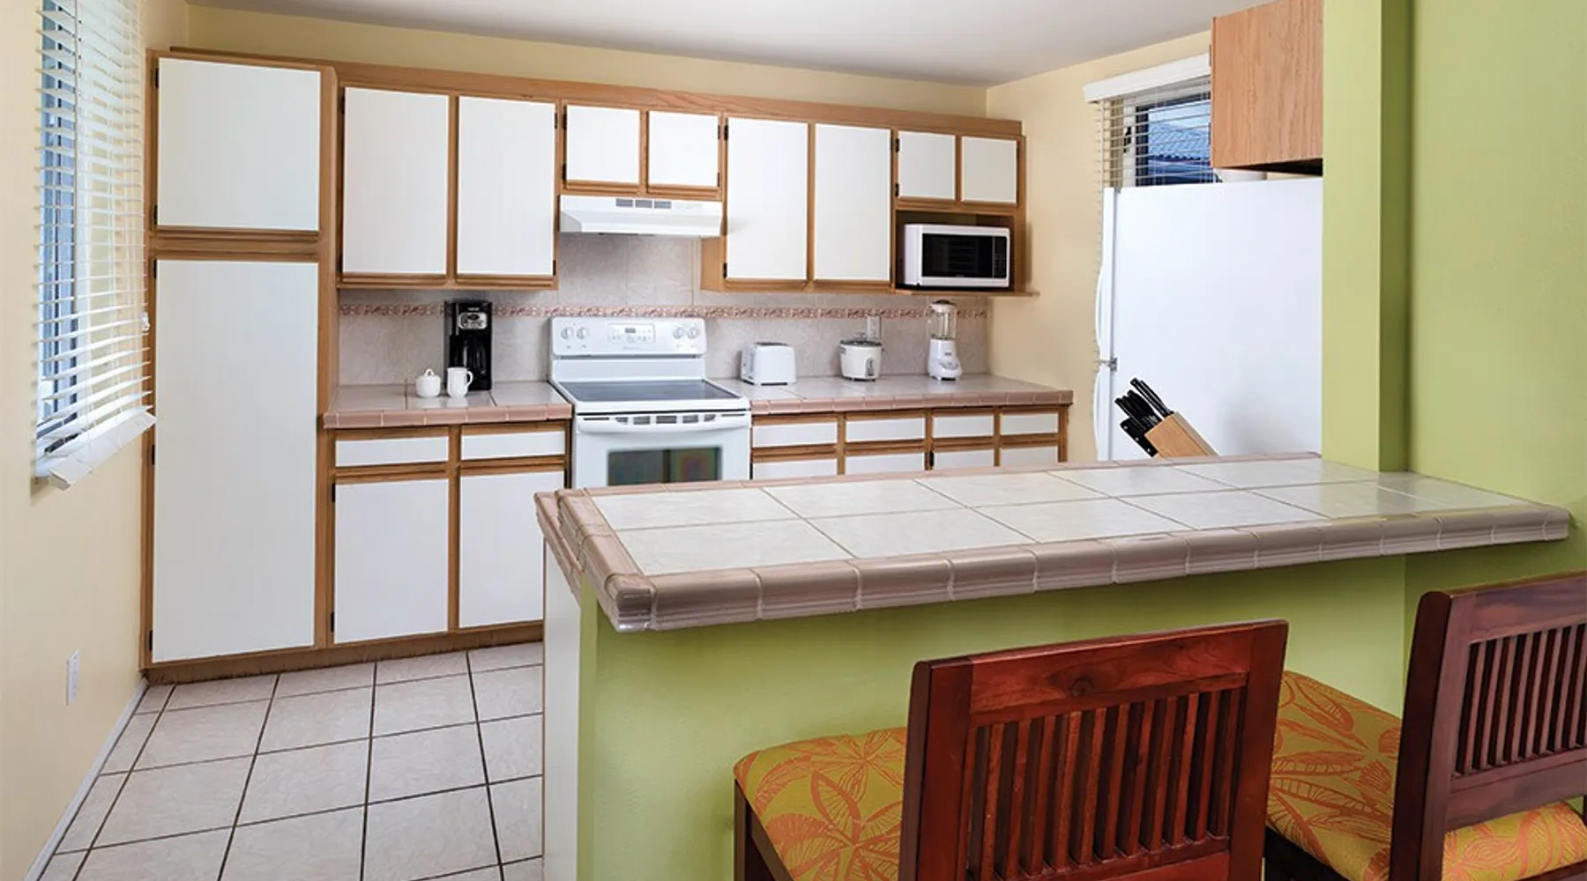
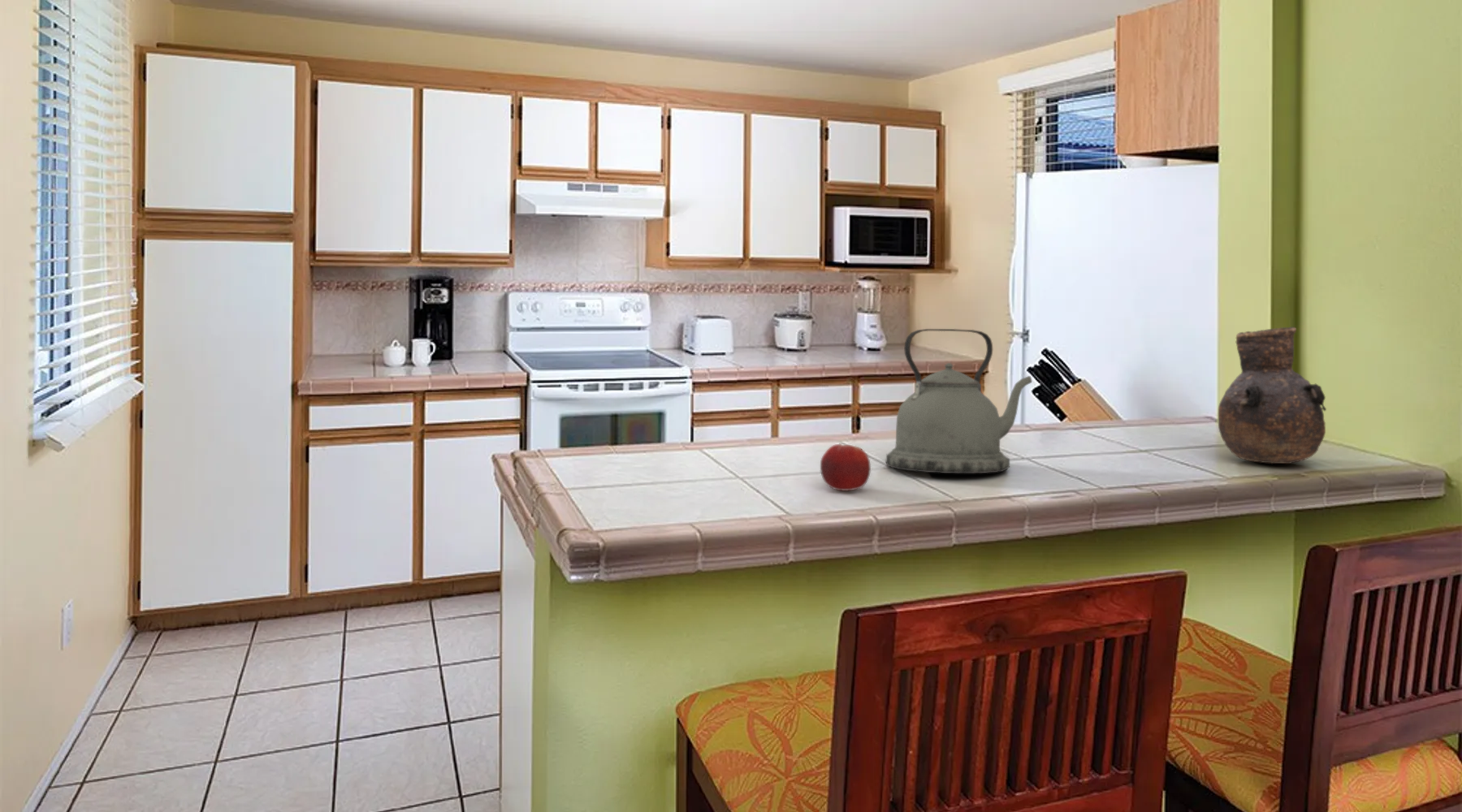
+ vase (1271, 395)
+ fruit (846, 466)
+ kettle (953, 398)
